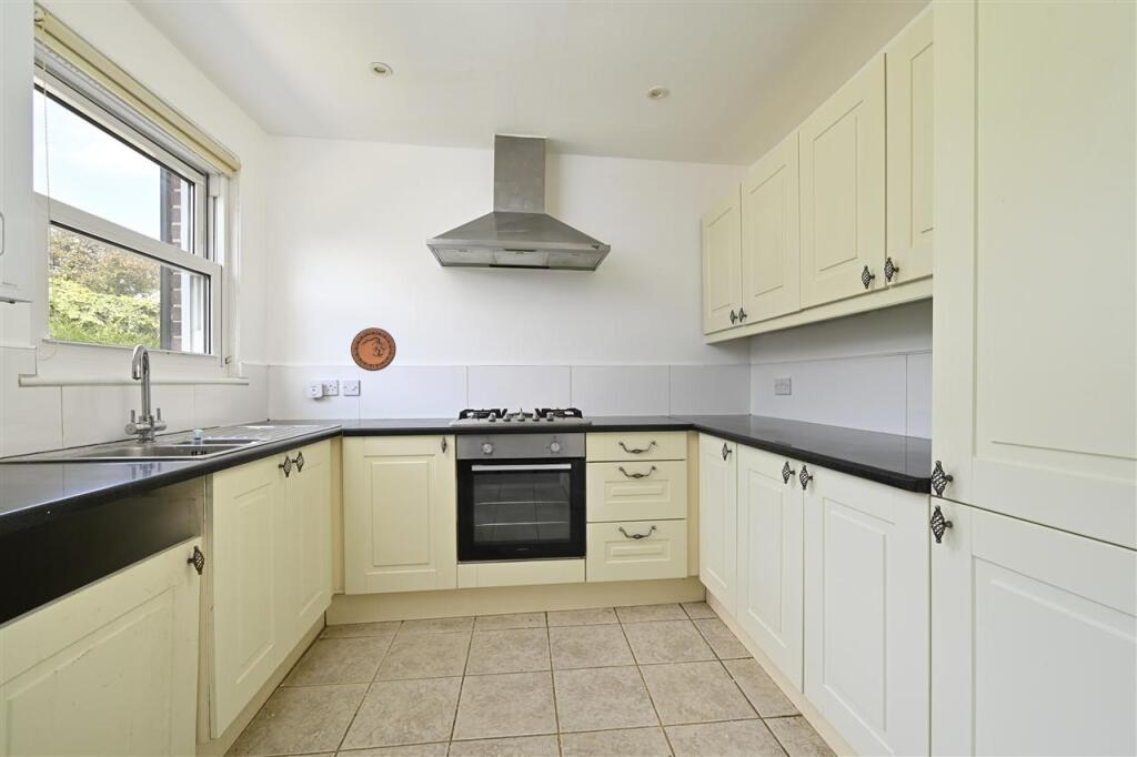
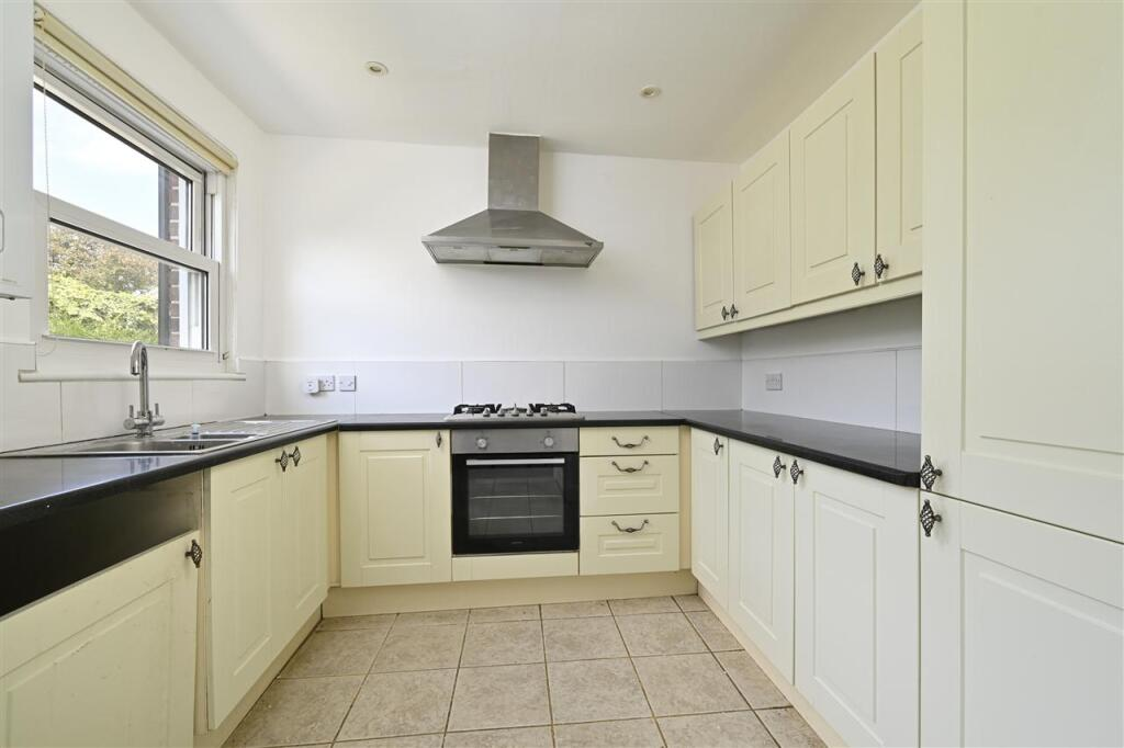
- decorative plate (373, 349)
